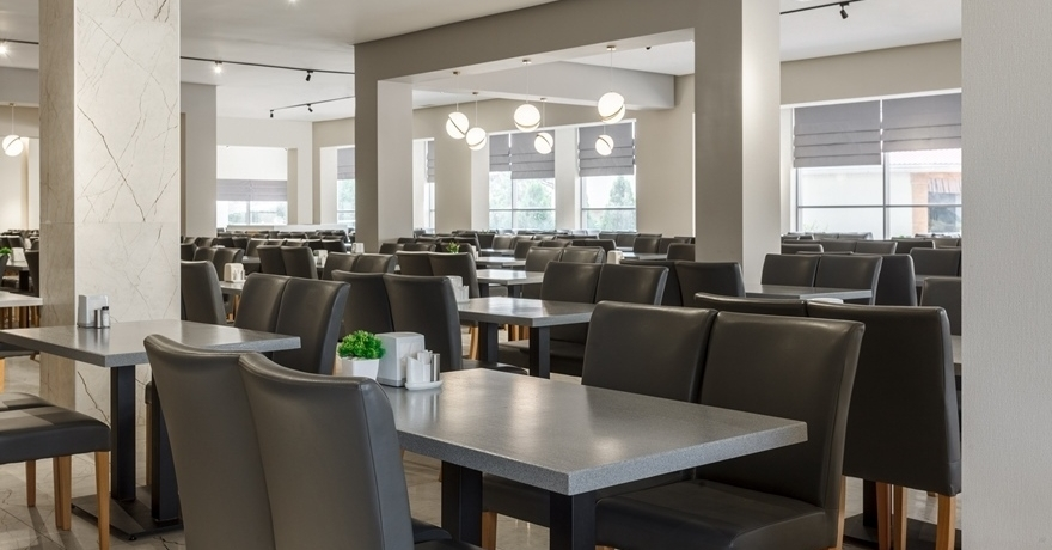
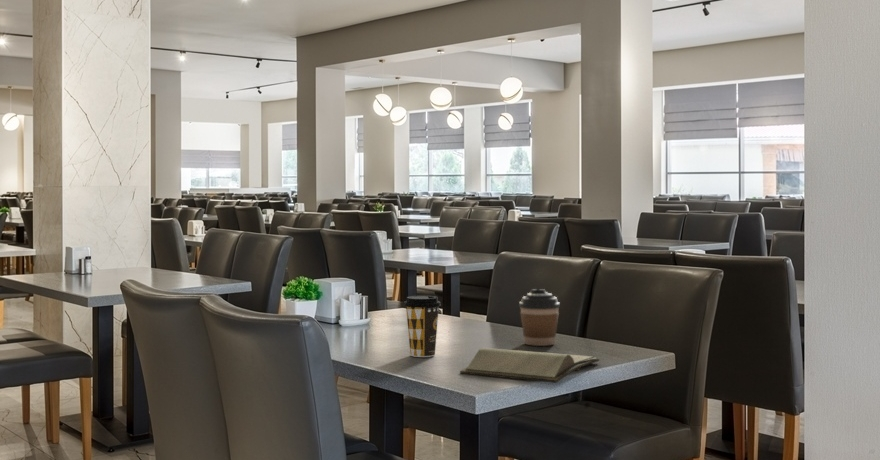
+ coffee cup (539, 316)
+ coffee cup (422, 326)
+ hardback book (532, 357)
